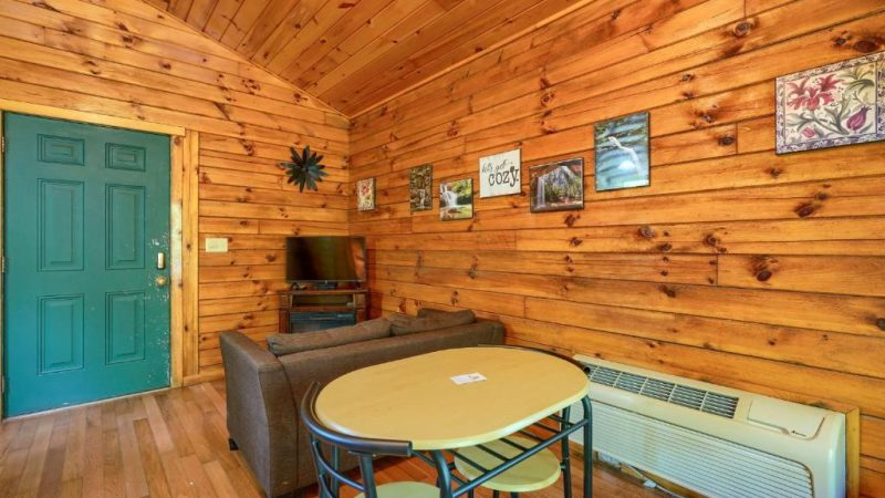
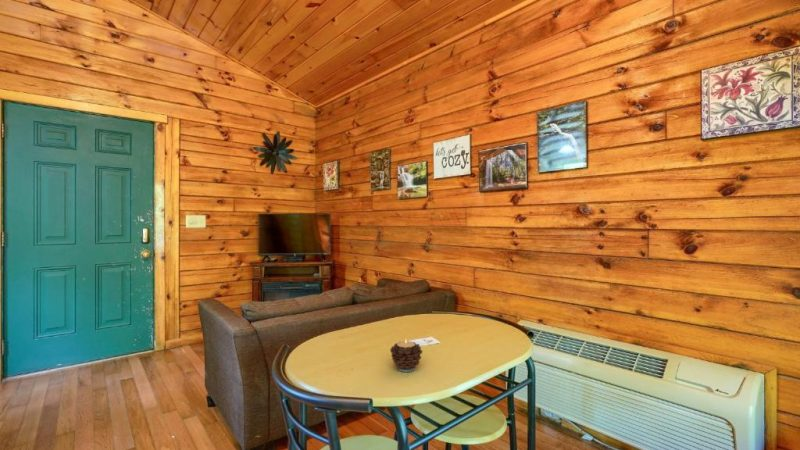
+ candle (406, 353)
